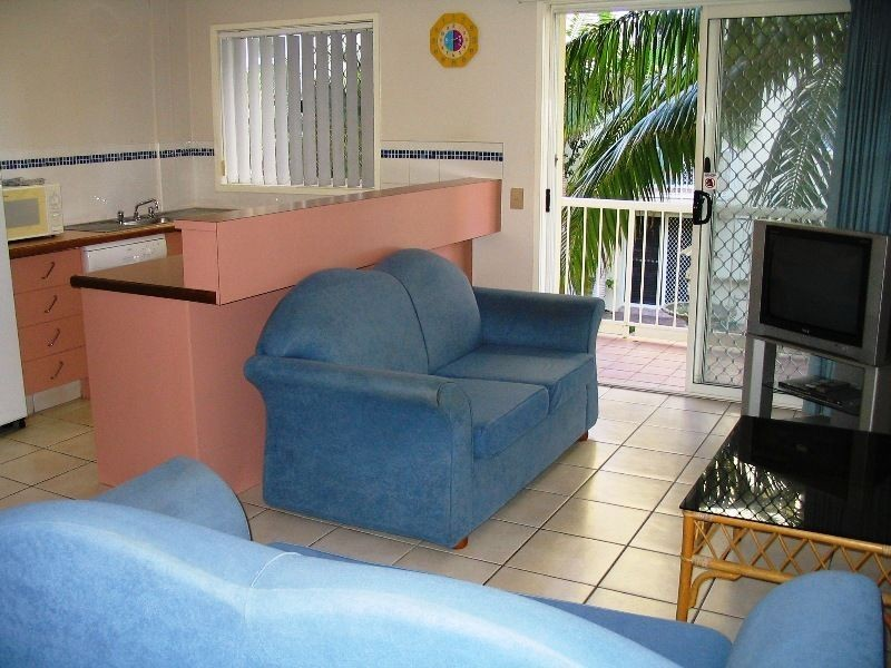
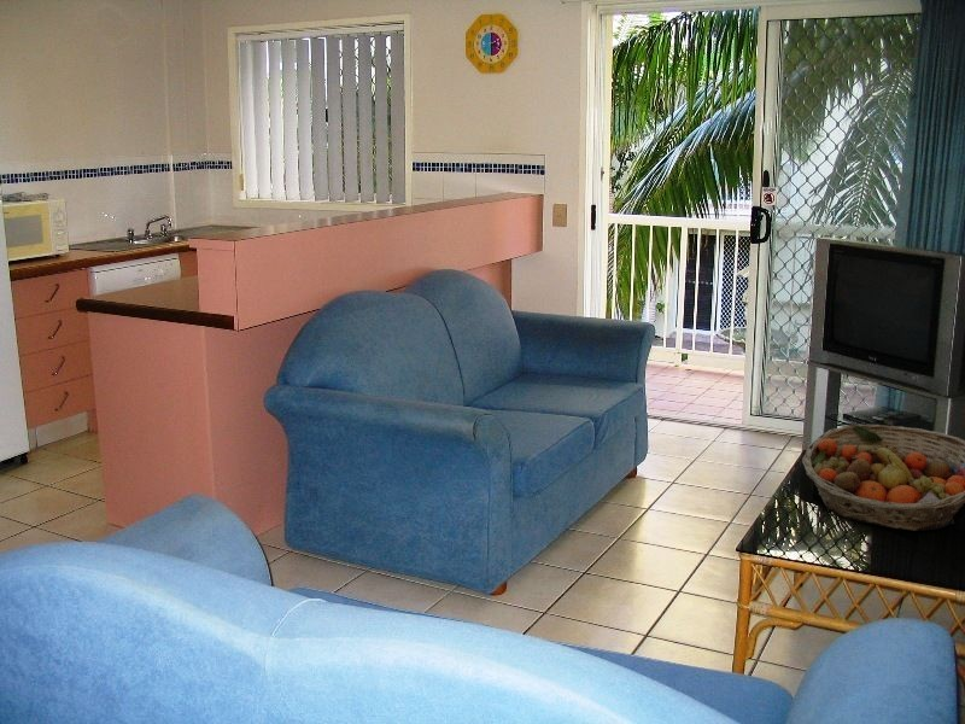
+ fruit basket (890, 475)
